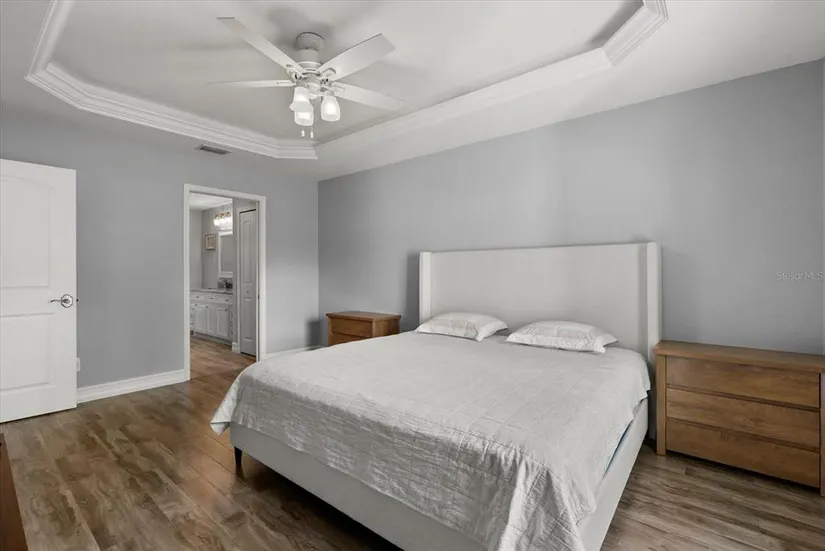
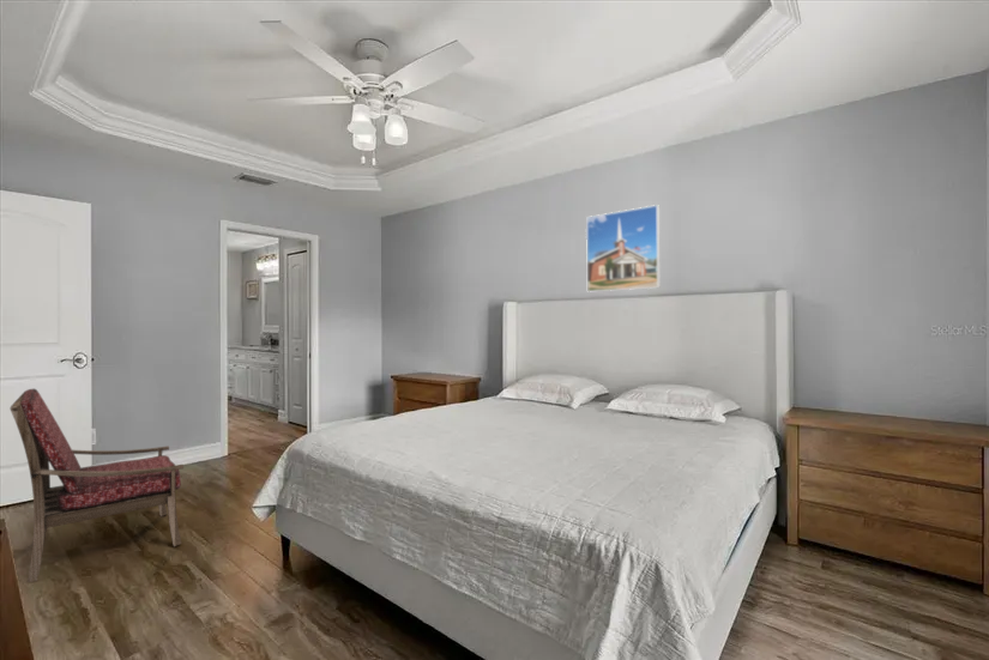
+ armchair (102, 465)
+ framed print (621, 250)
